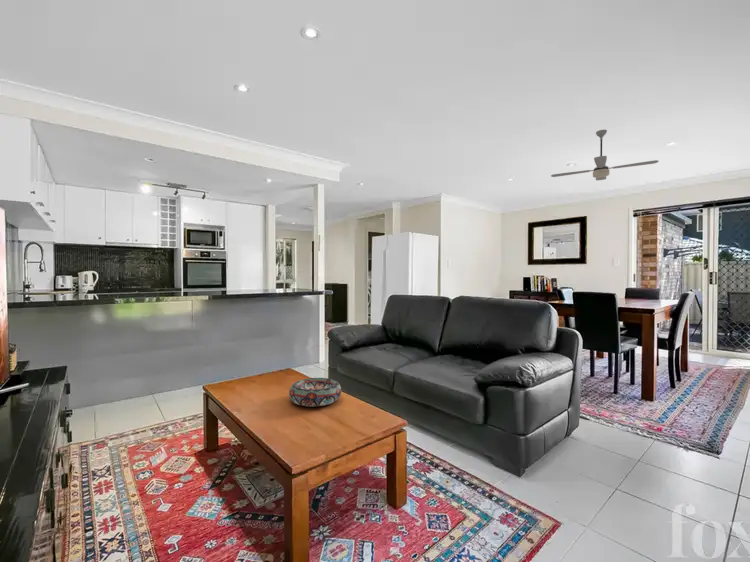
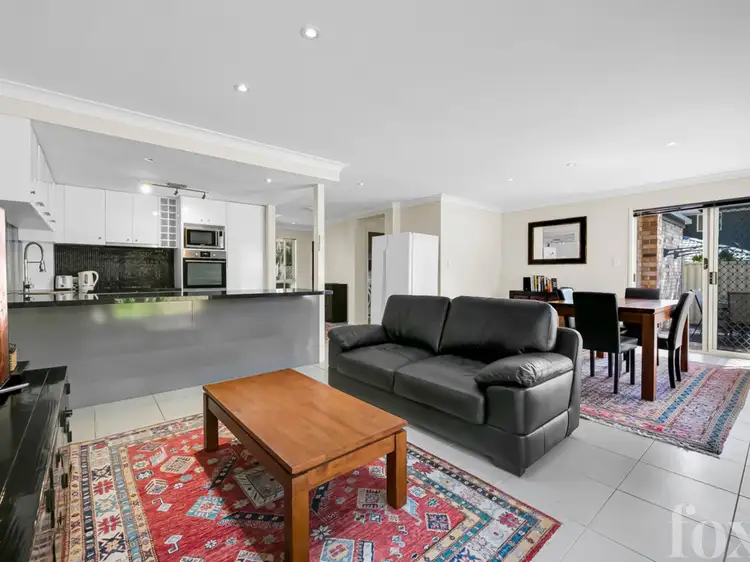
- decorative bowl (315, 391)
- ceiling fan (601, 154)
